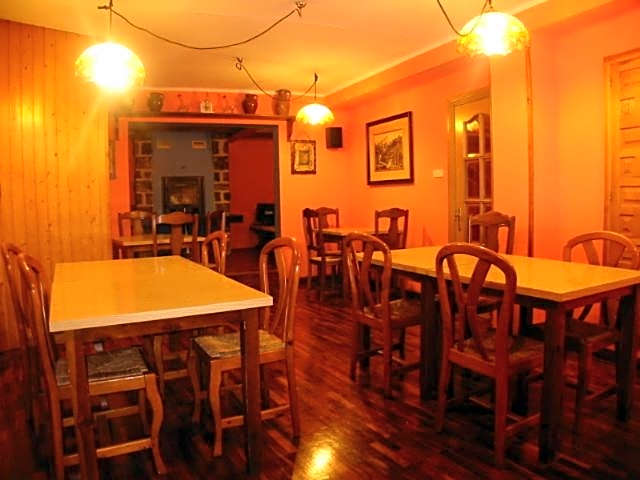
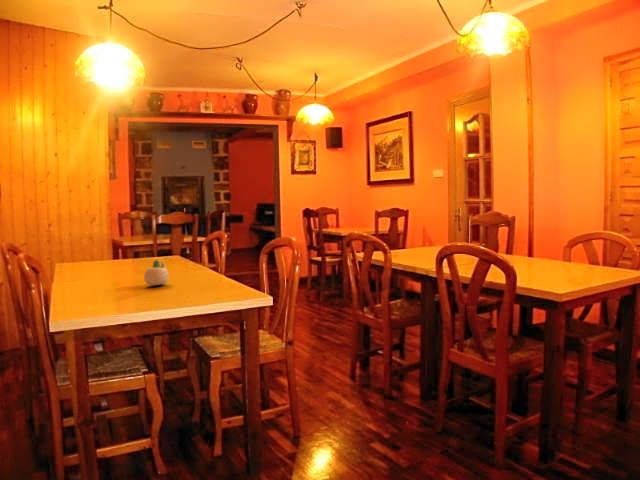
+ succulent planter (157, 272)
